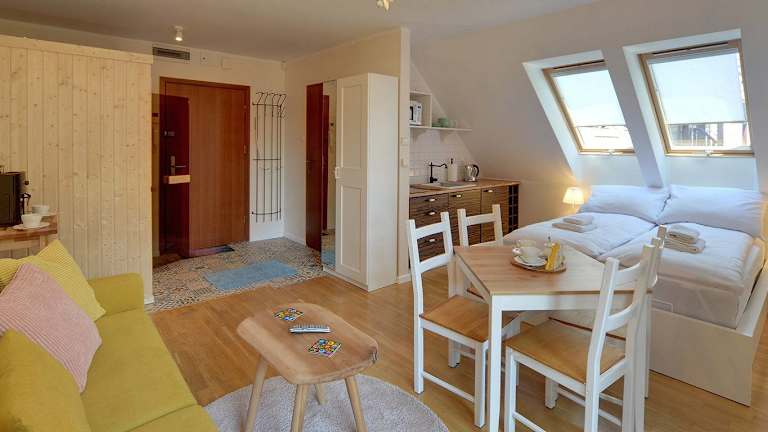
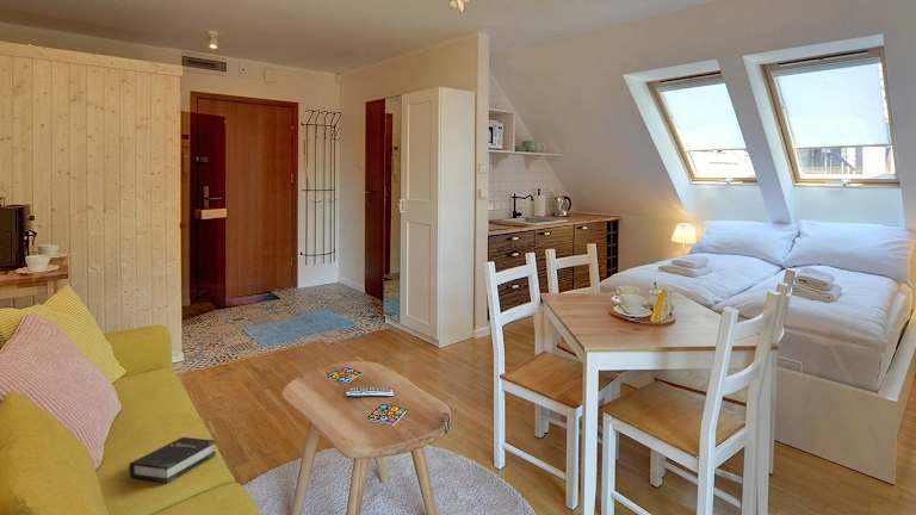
+ hardback book (174, 458)
